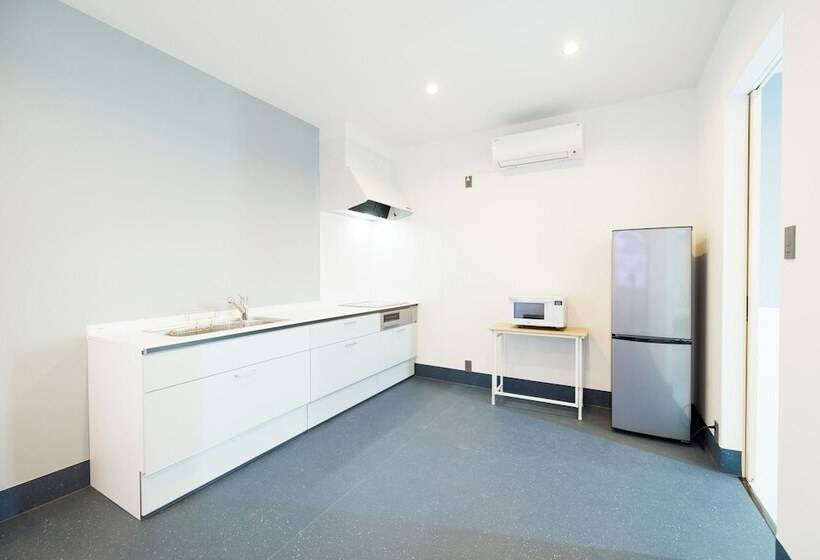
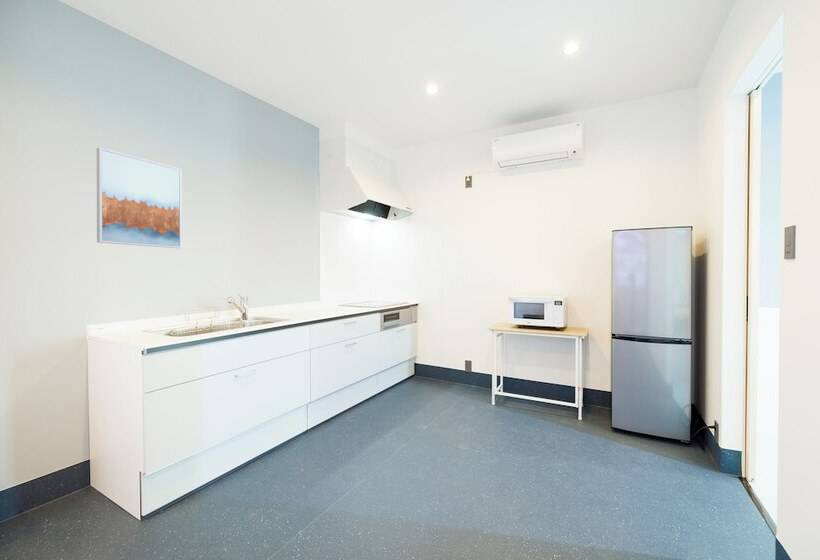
+ wall art (142, 202)
